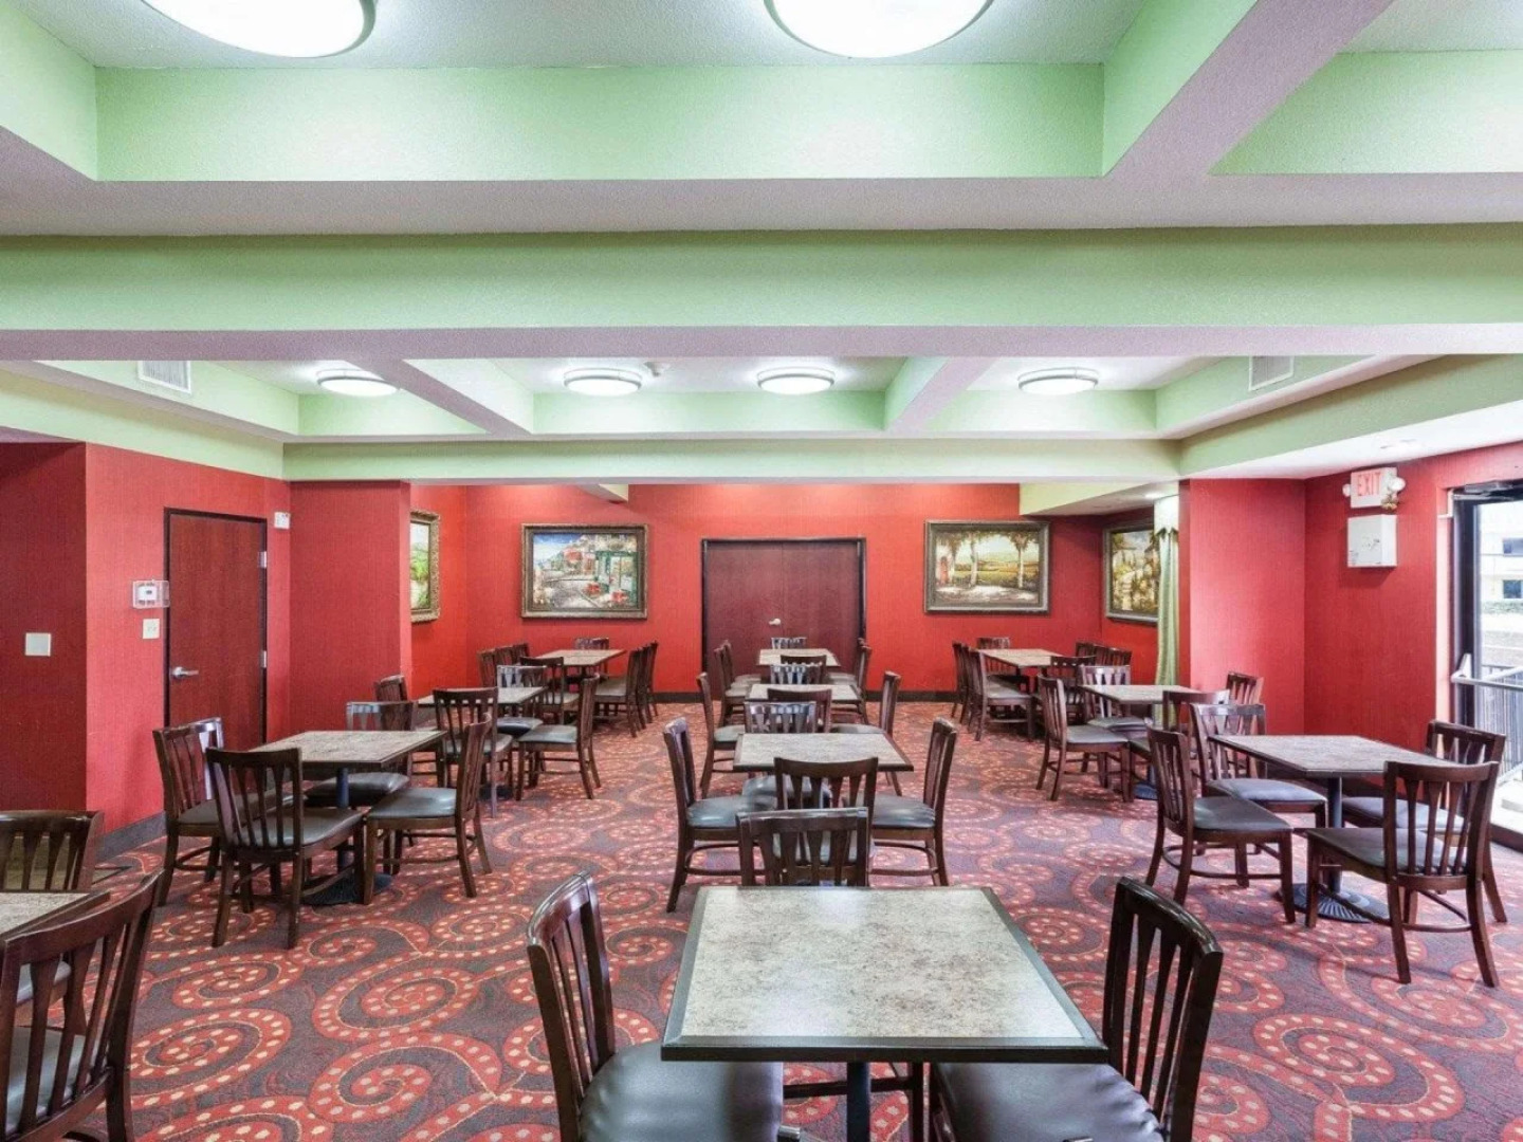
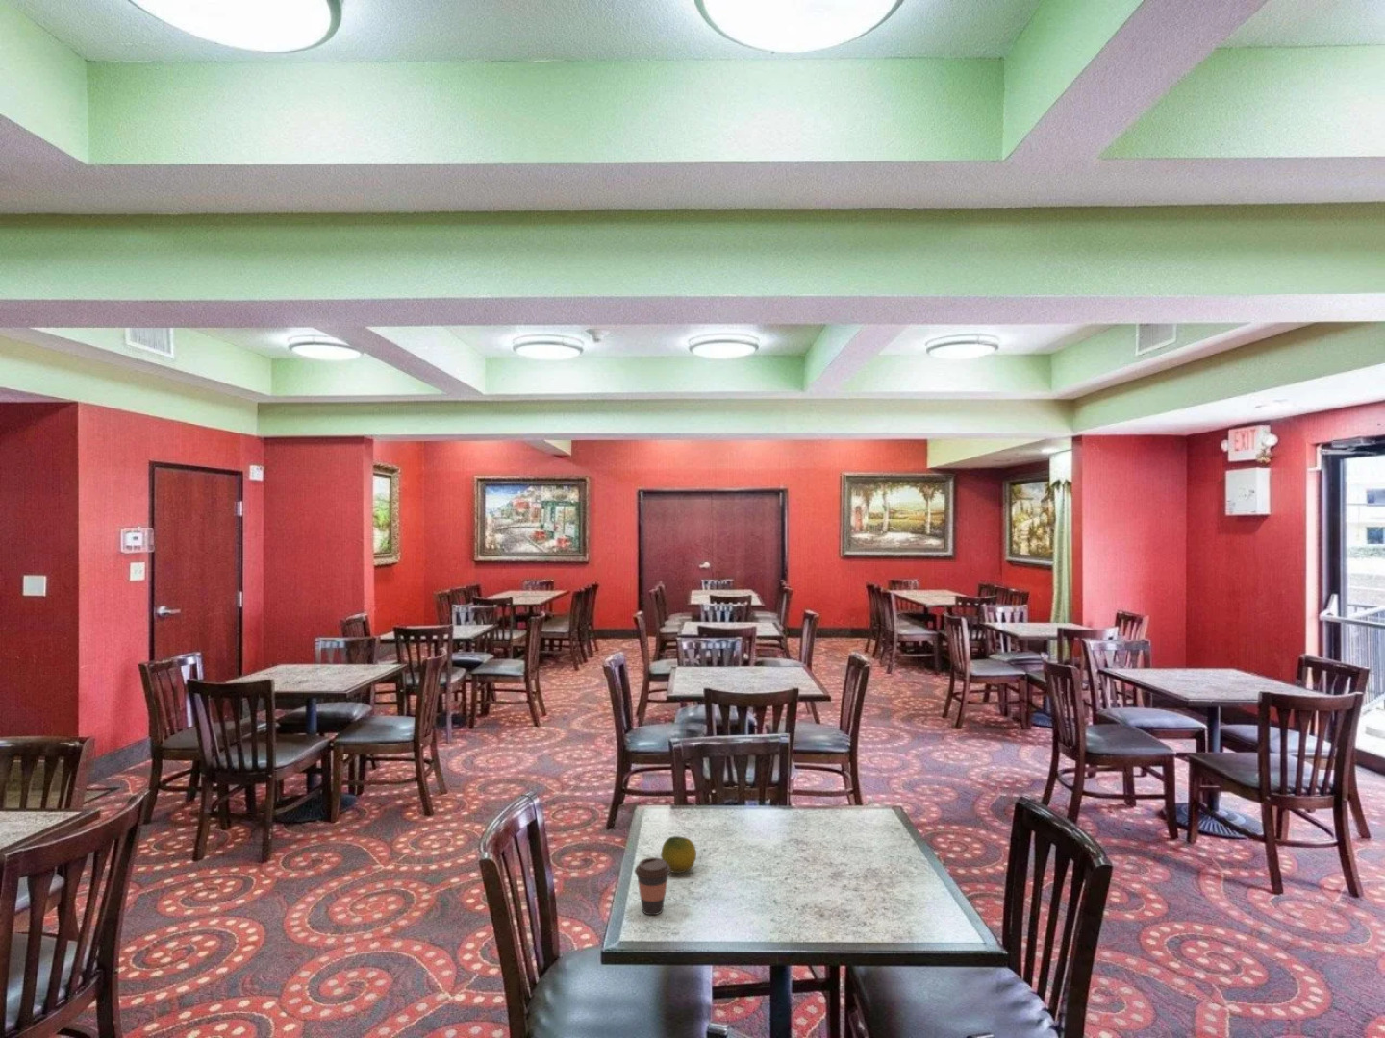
+ coffee cup (652, 886)
+ fruit (678, 854)
